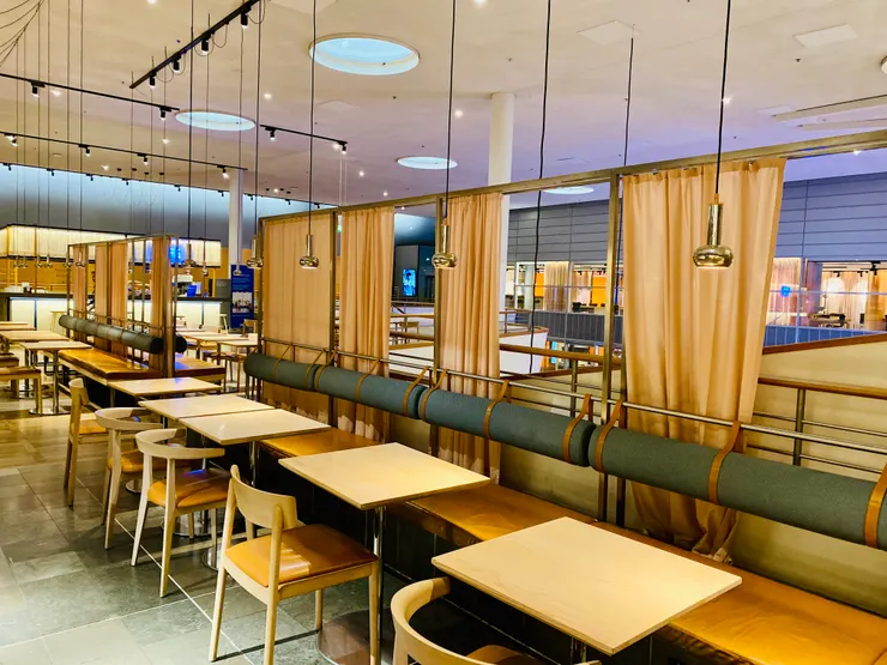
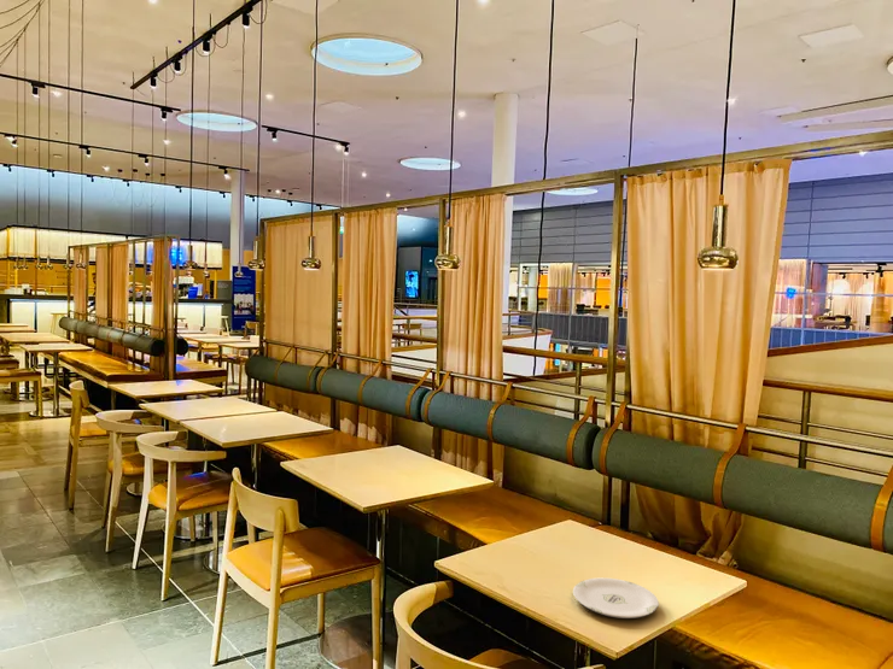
+ plate (614, 599)
